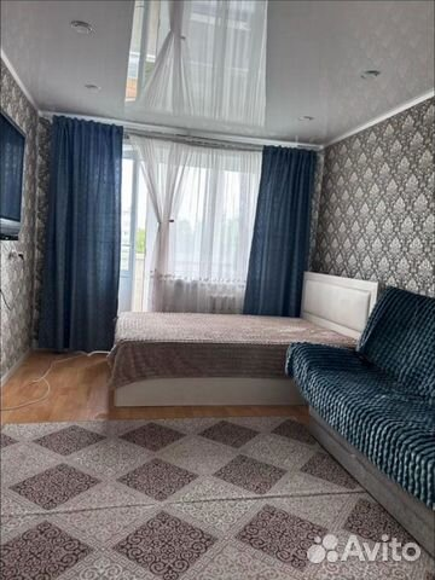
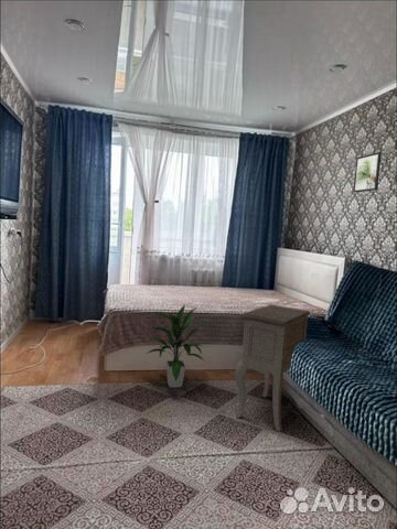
+ nightstand (272, 361)
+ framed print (366, 173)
+ indoor plant (175, 345)
